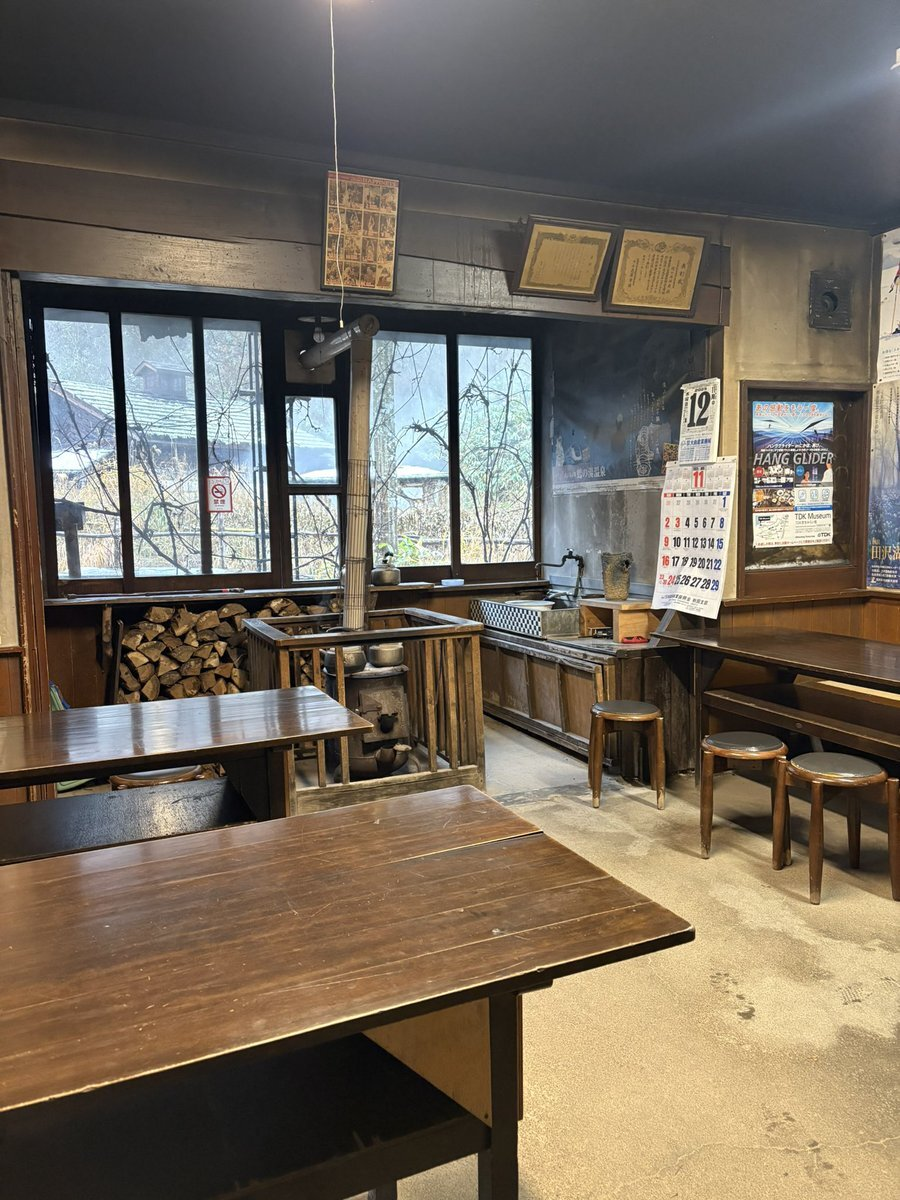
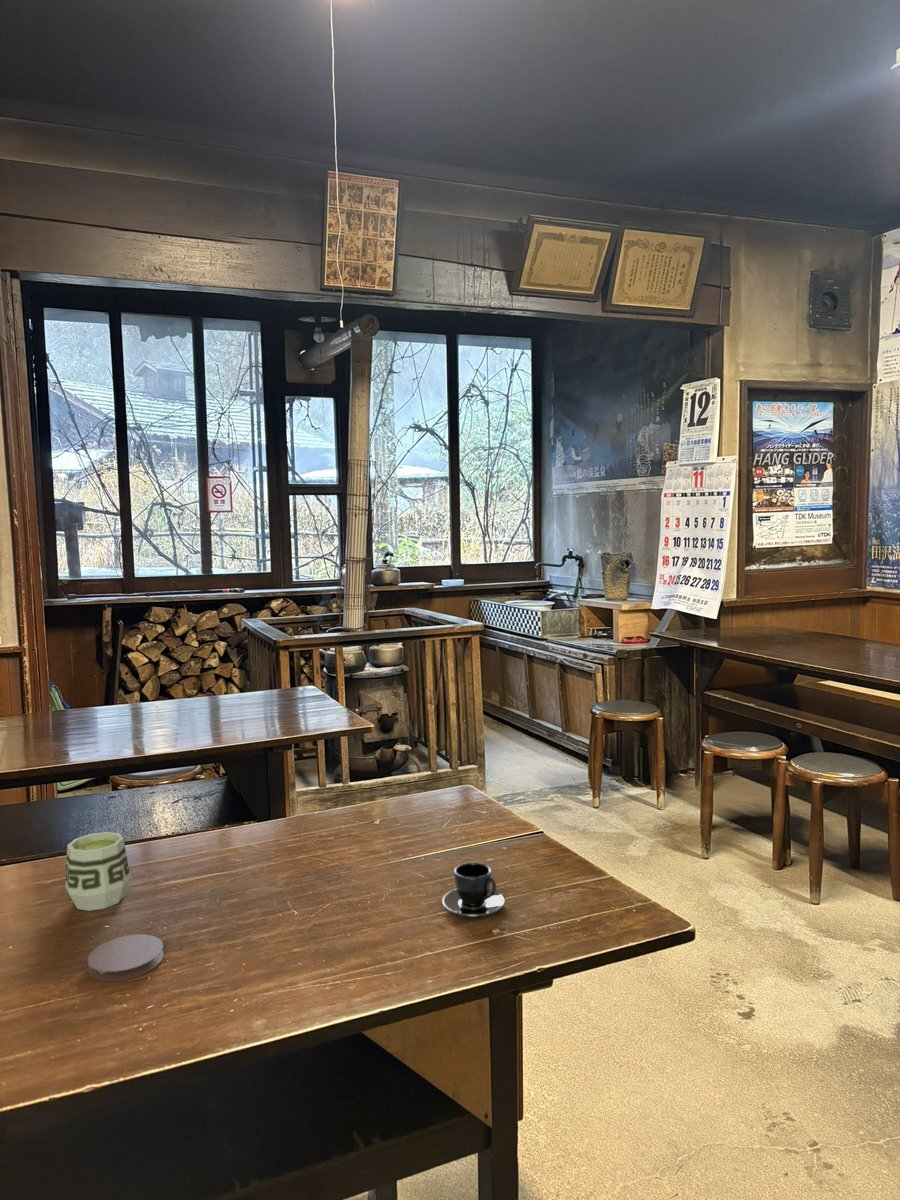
+ teacup (473, 887)
+ coaster (126, 956)
+ cup (97, 870)
